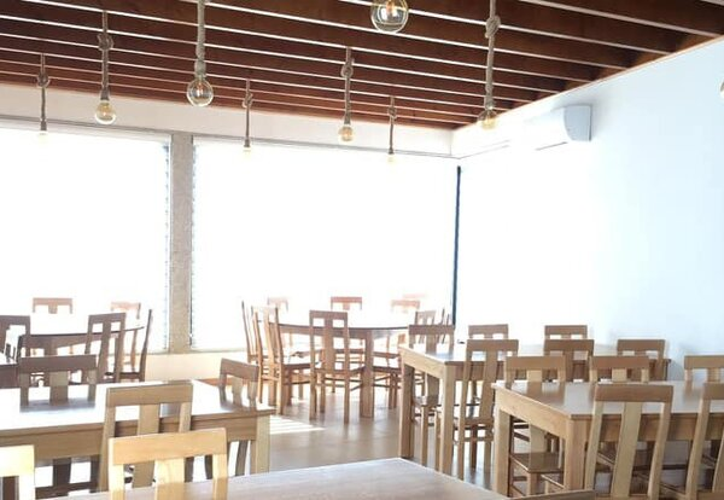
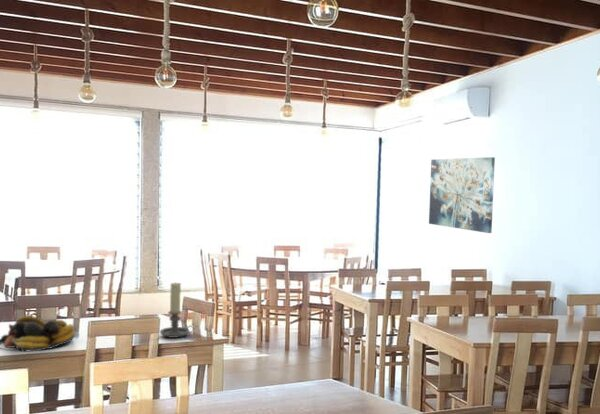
+ candle holder (177, 308)
+ fruit bowl (34, 329)
+ wall art (458, 193)
